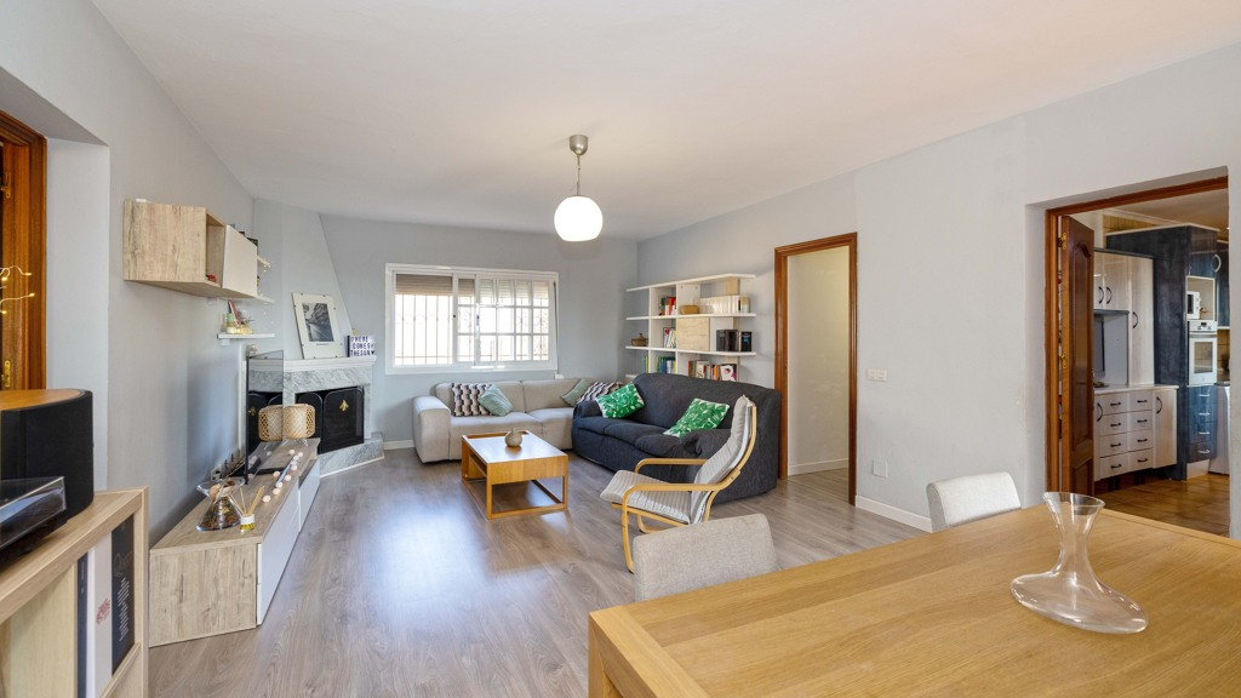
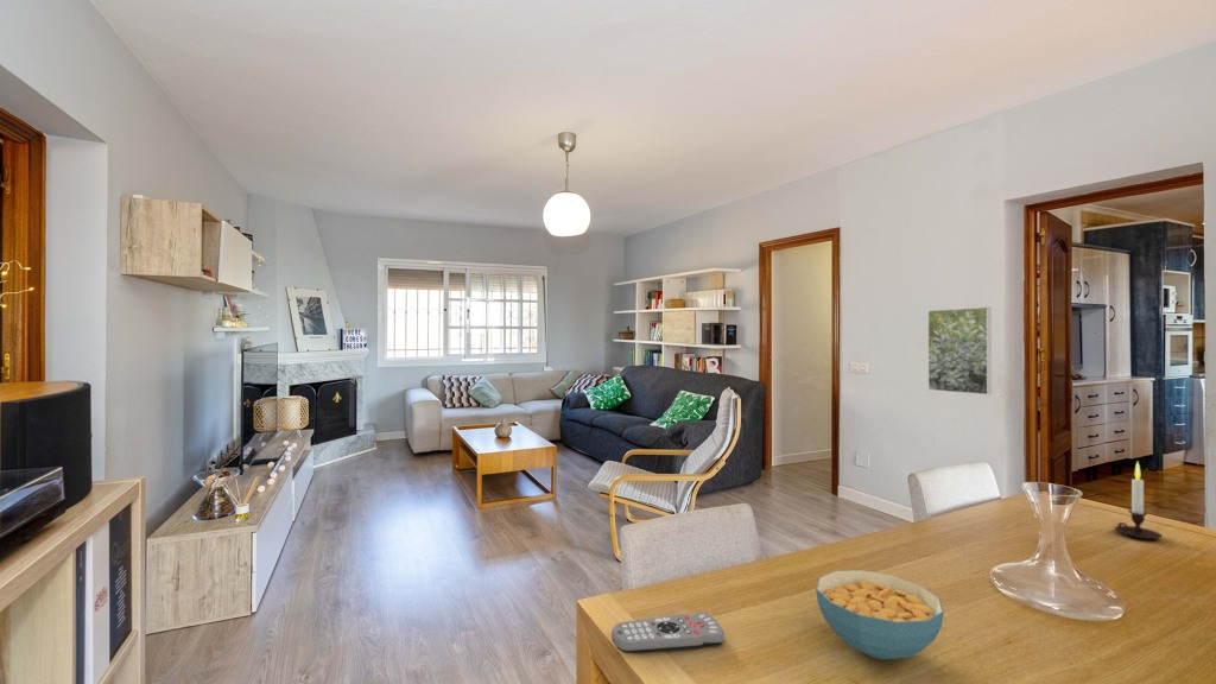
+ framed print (957, 350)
+ cereal bowl (876, 621)
+ candle (1134, 498)
+ remote control (666, 633)
